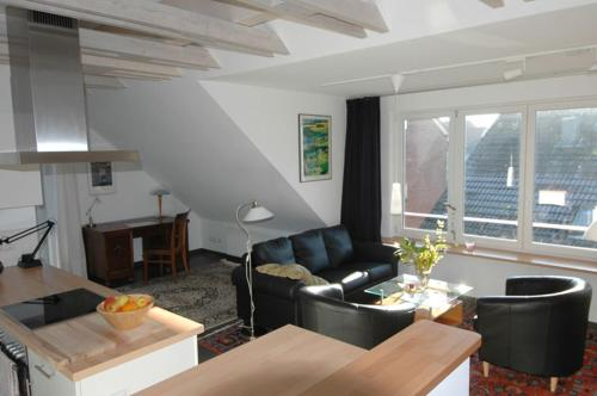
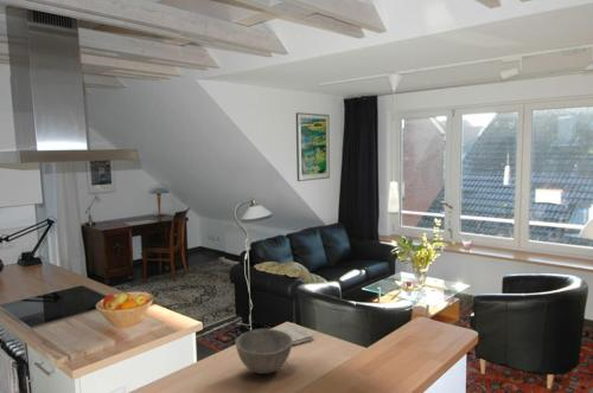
+ washcloth (291, 334)
+ bowl (264, 354)
